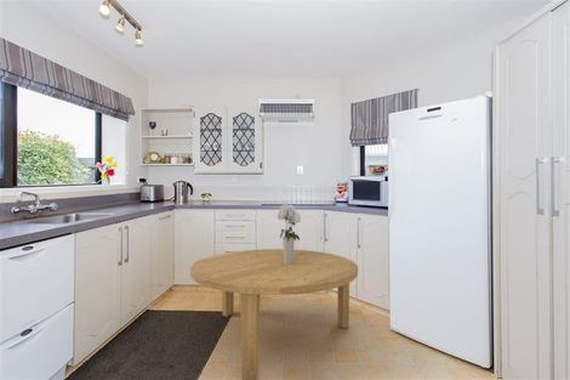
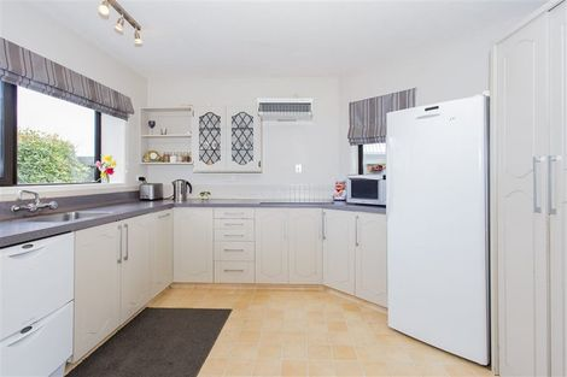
- bouquet (290, 233)
- dining table (274, 294)
